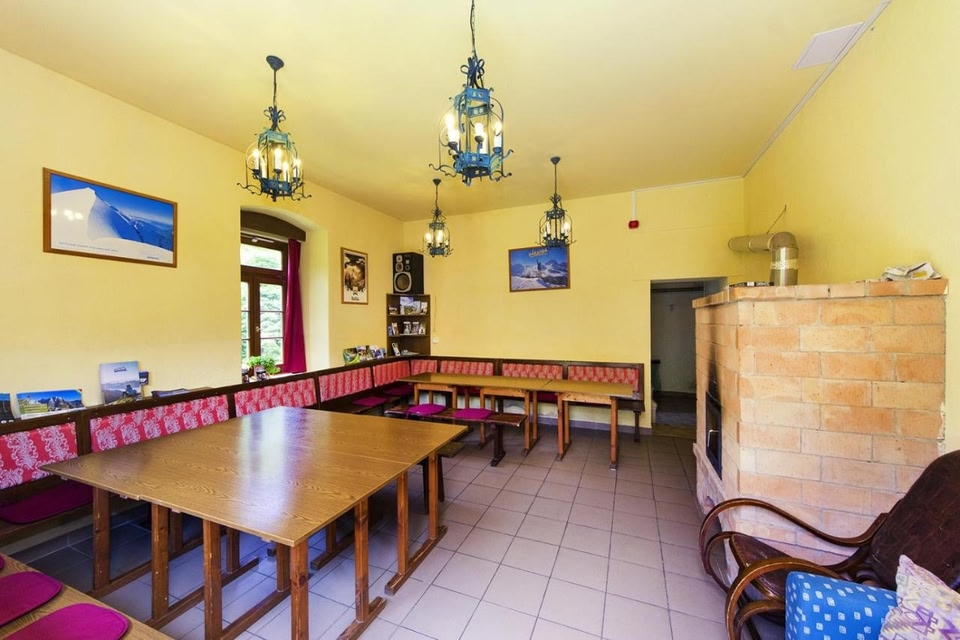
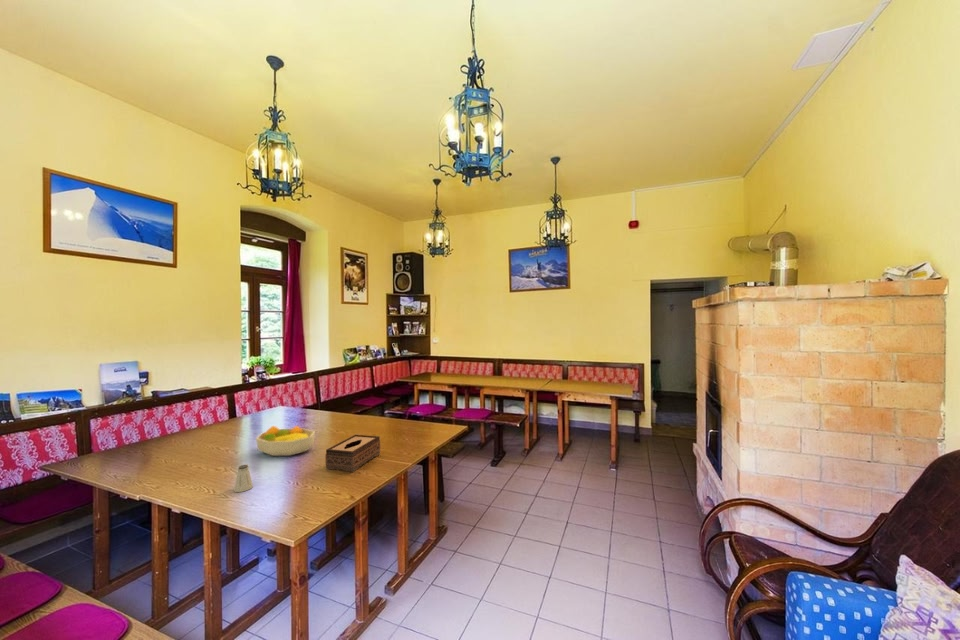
+ tissue box (354, 451)
+ fruit bowl (286, 439)
+ saltshaker (243, 477)
